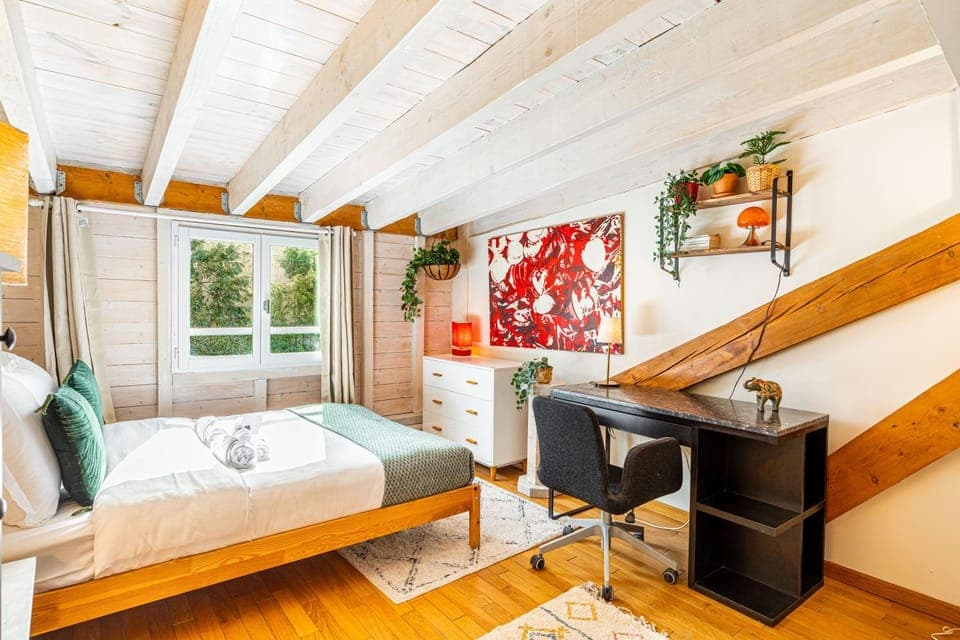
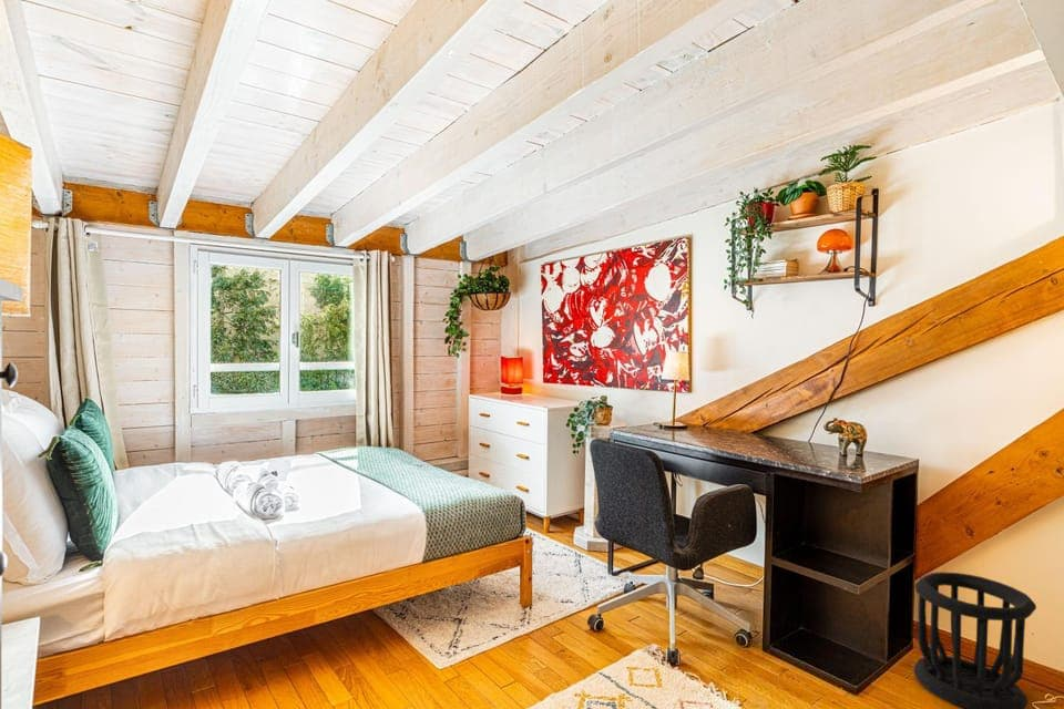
+ wastebasket (976, 639)
